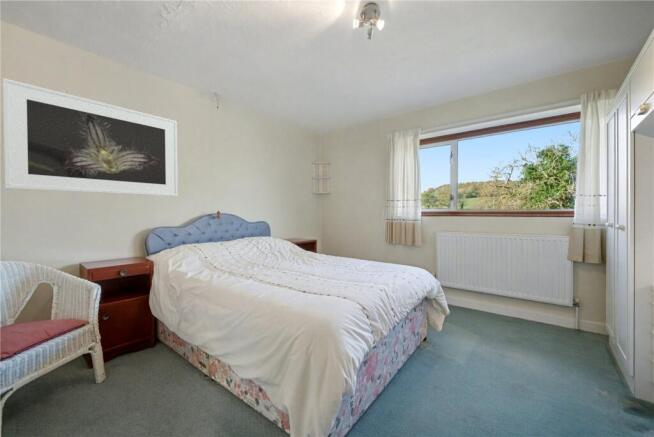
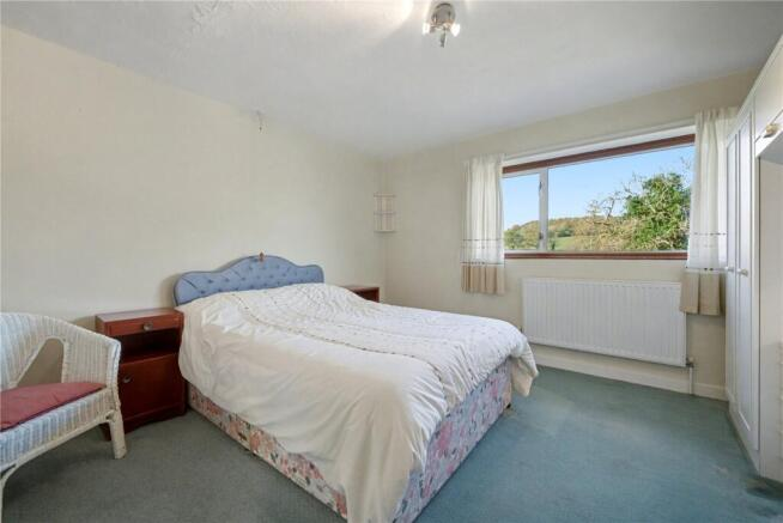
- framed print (106, 148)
